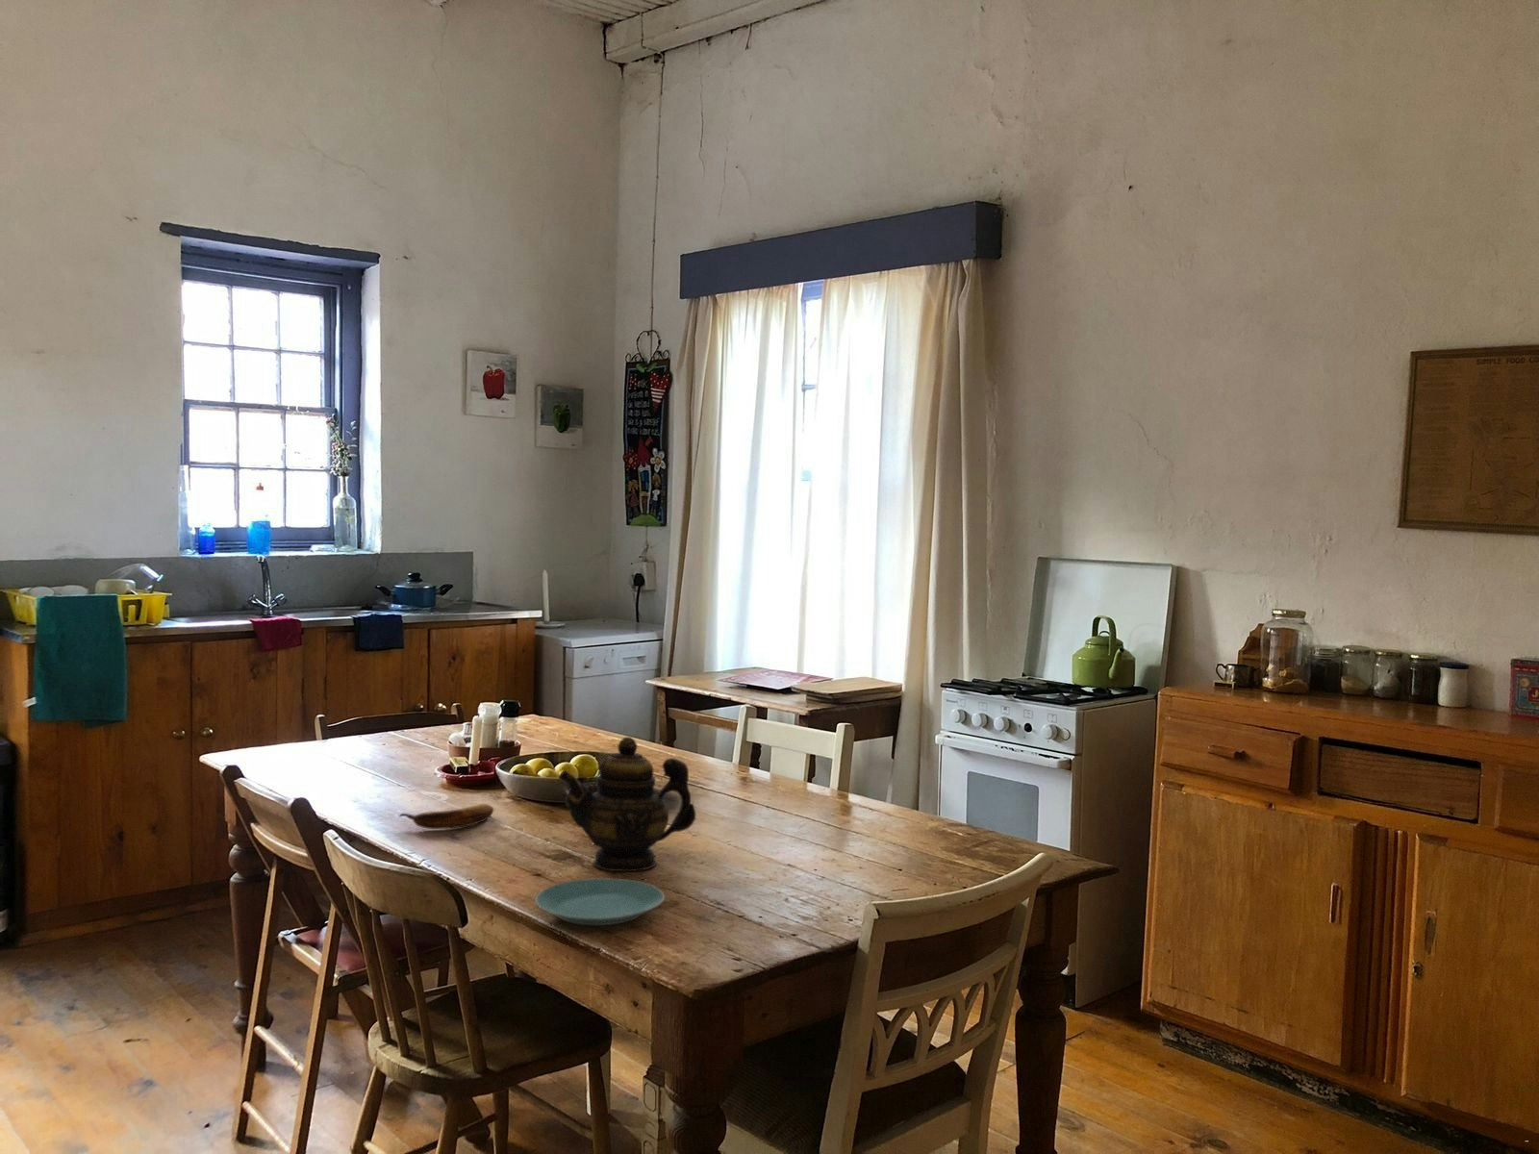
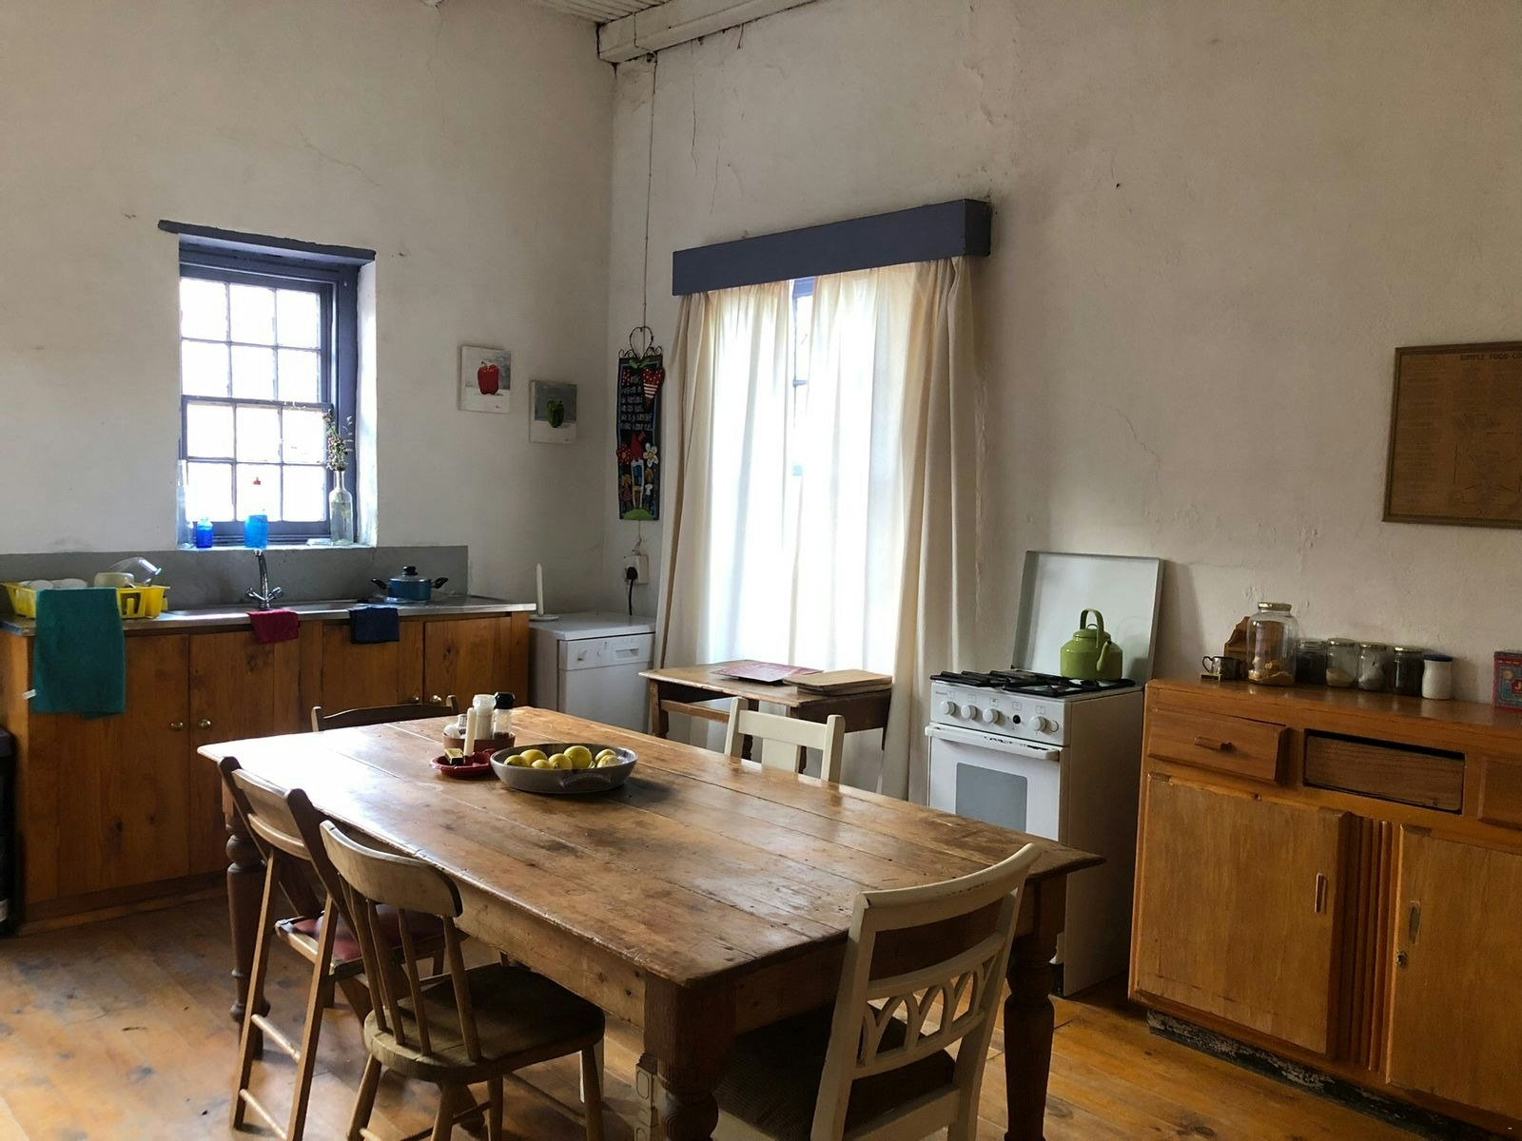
- teapot (628, 799)
- banana (453, 813)
- plate (600, 904)
